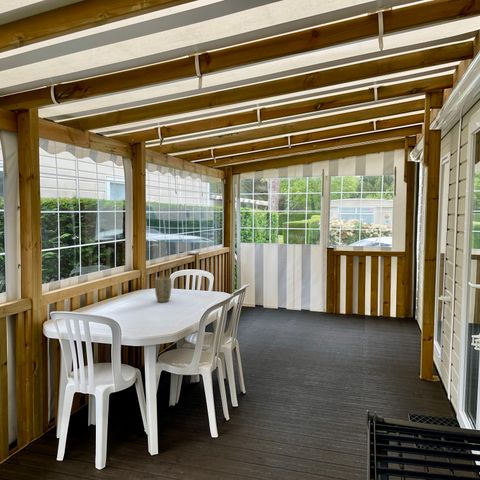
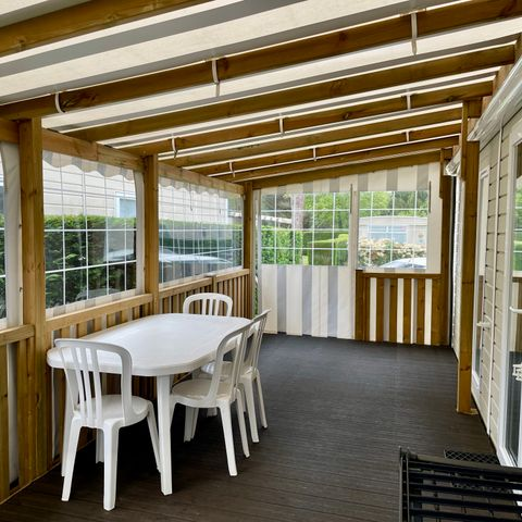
- plant pot (163, 289)
